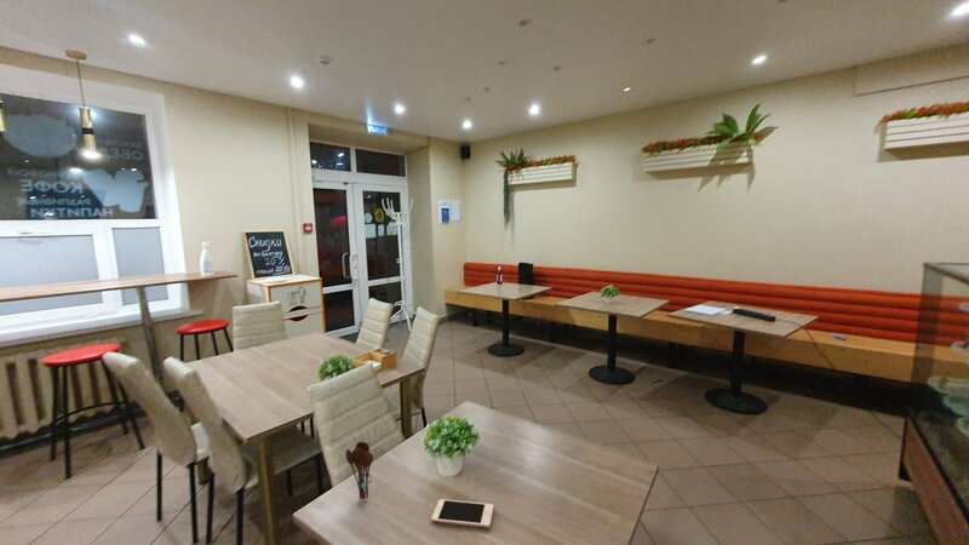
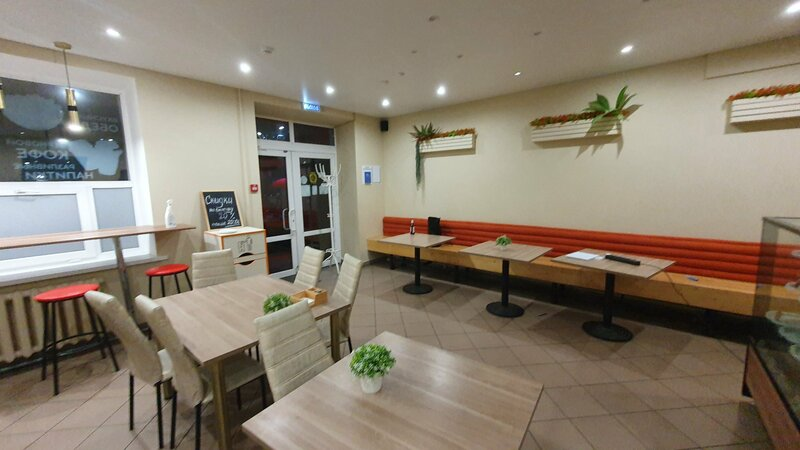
- utensil holder (360, 471)
- cell phone (463, 512)
